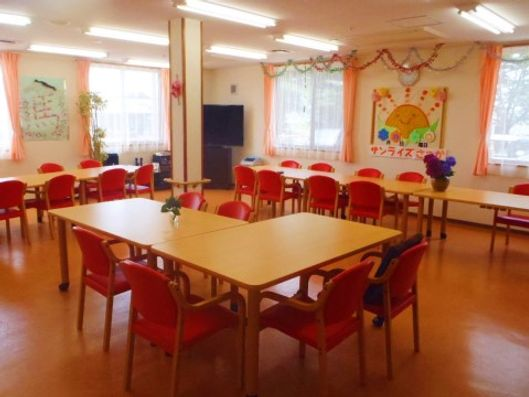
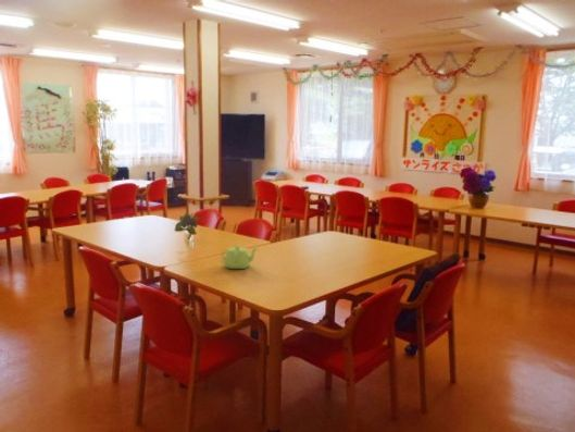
+ teapot (239, 256)
